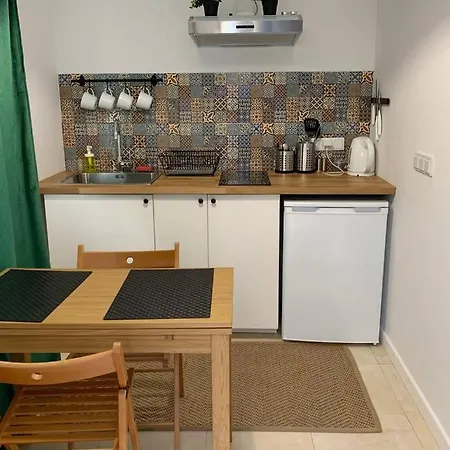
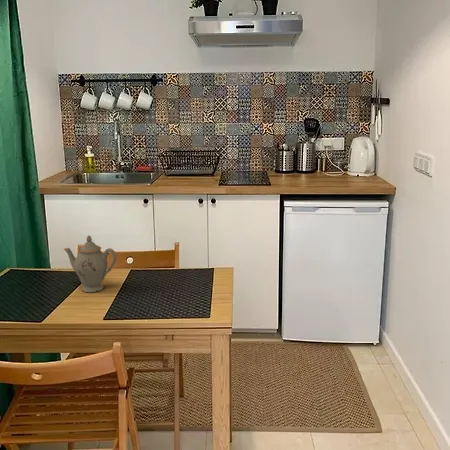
+ chinaware (90, 262)
